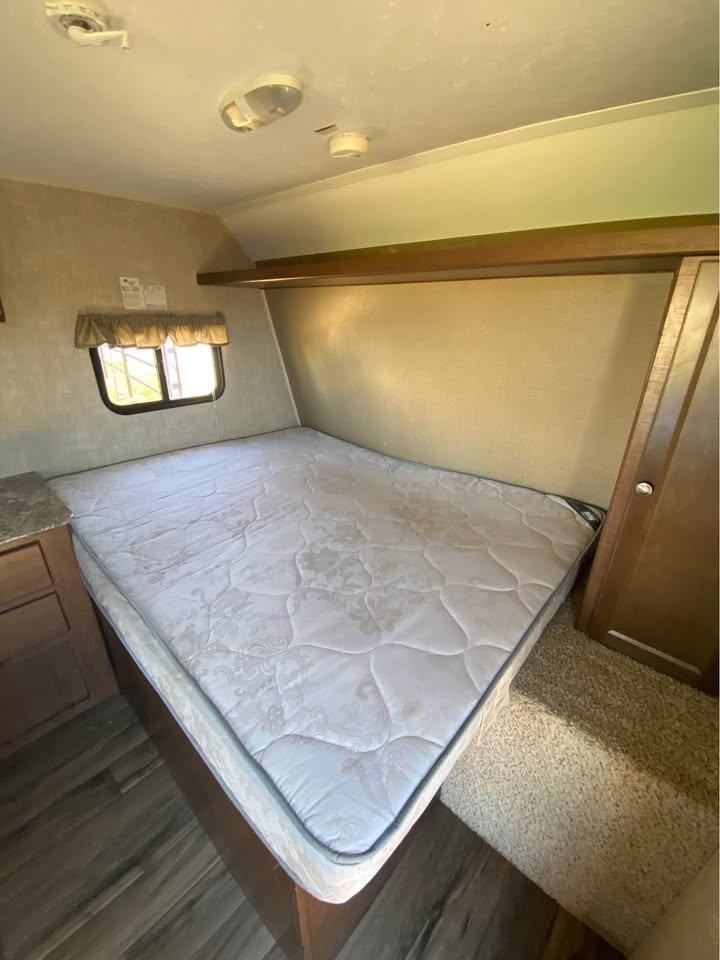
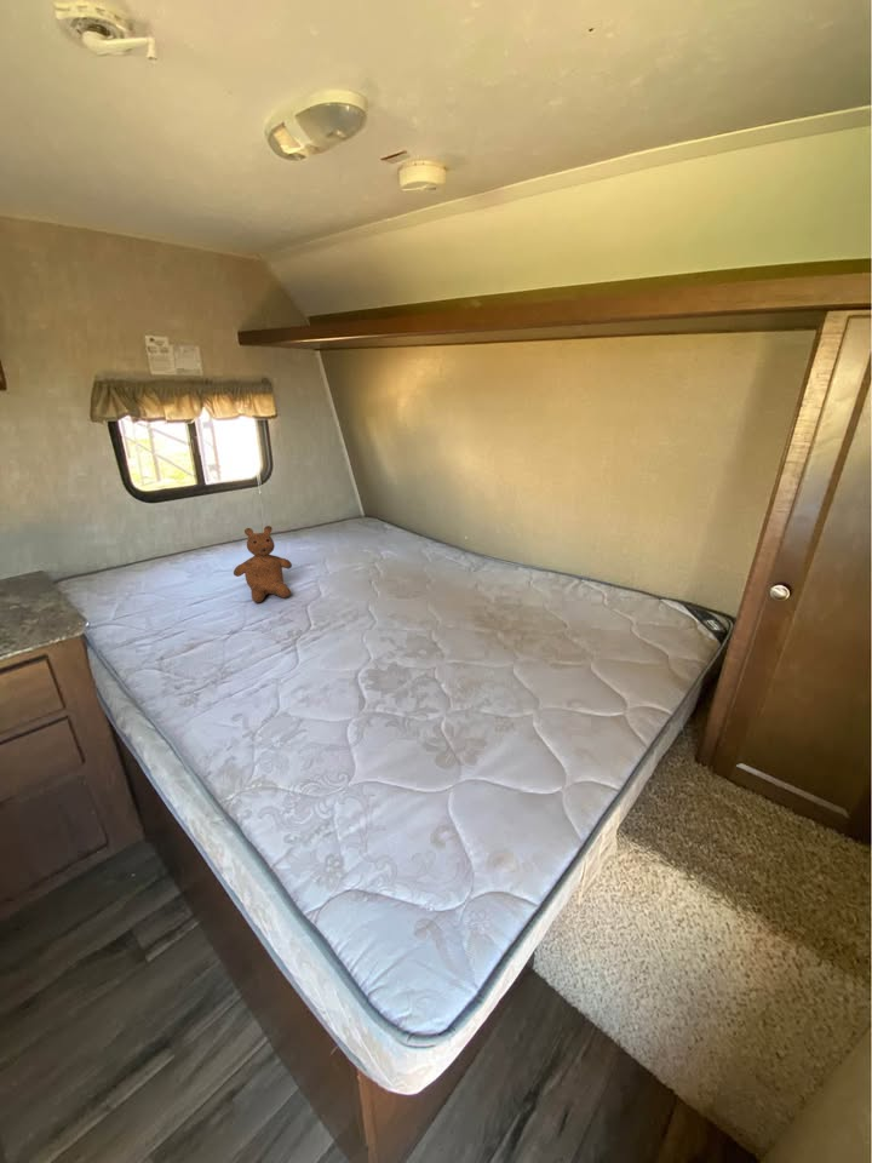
+ teddy bear (264, 562)
